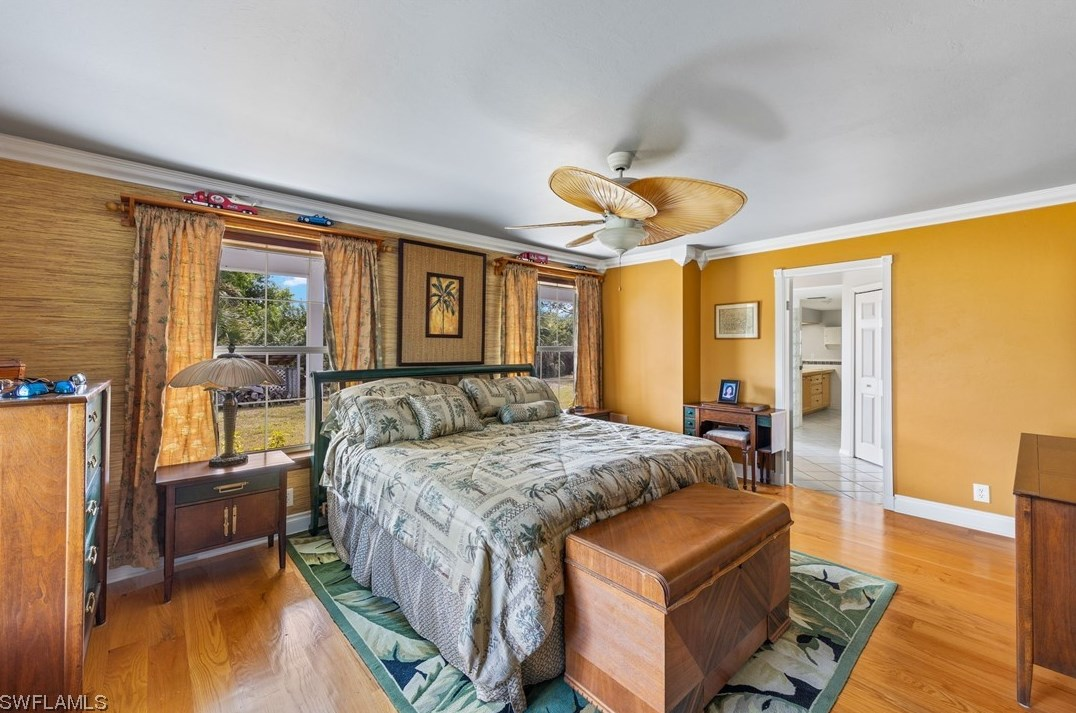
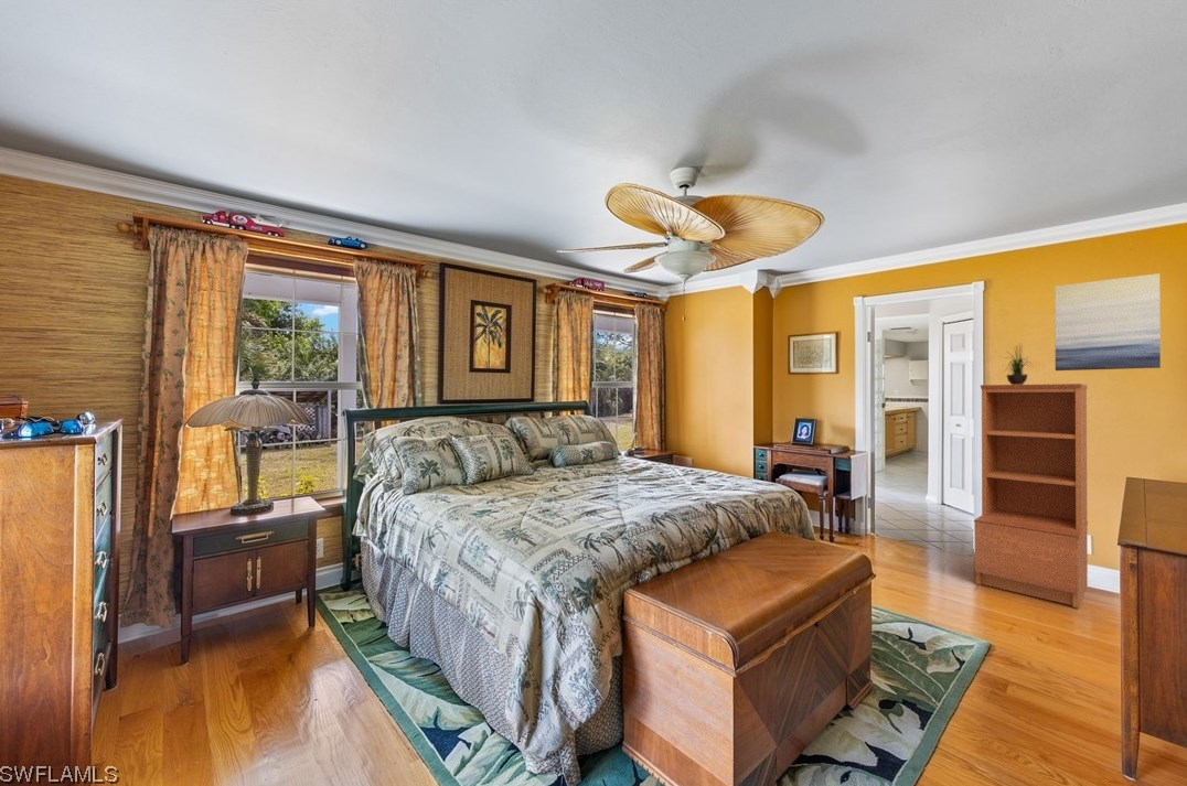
+ potted plant (1018, 359)
+ wall art (1104, 324)
+ bookshelf (1030, 484)
